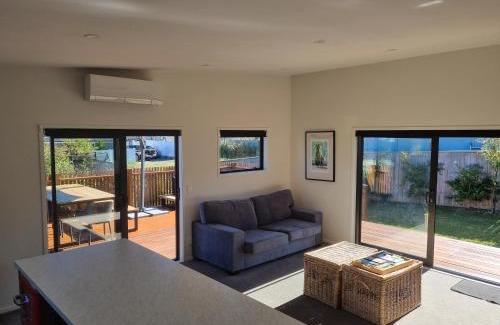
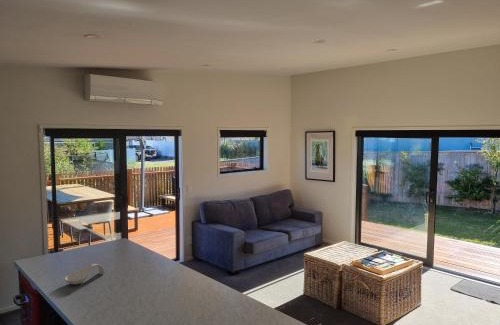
+ spoon rest (85, 273)
